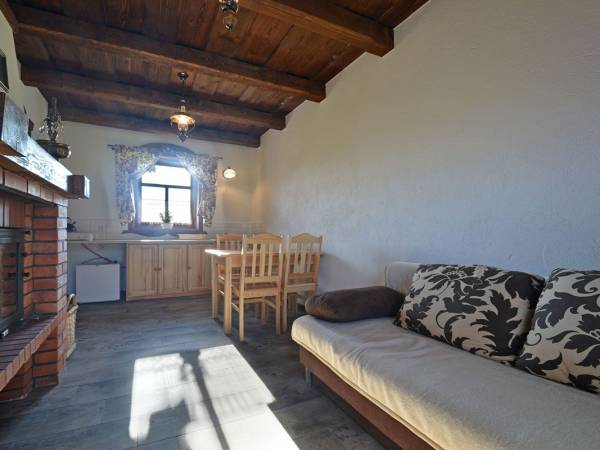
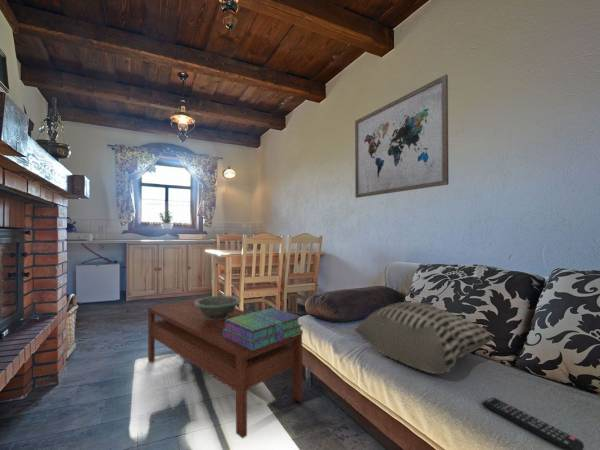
+ remote control (527, 422)
+ cushion (421, 330)
+ decorative bowl (218, 308)
+ coffee table (215, 347)
+ wall art (393, 147)
+ stack of books (263, 325)
